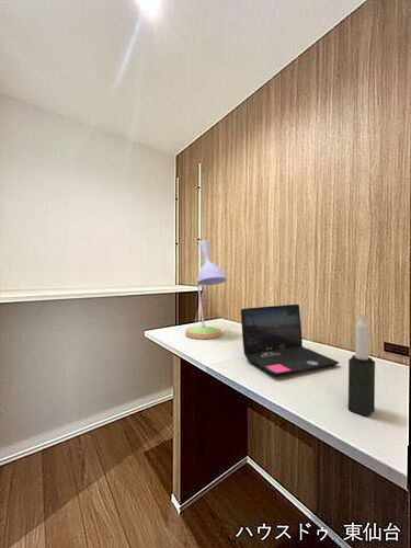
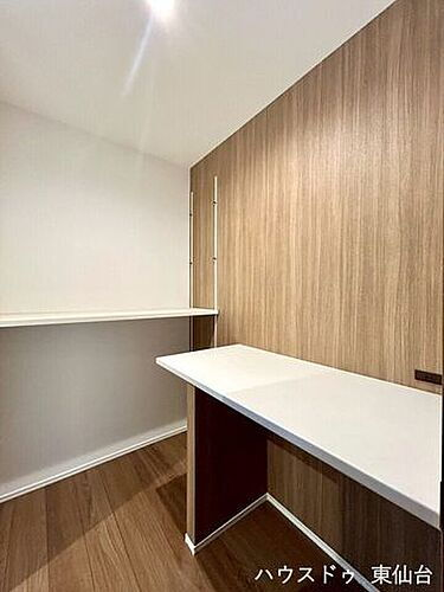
- desk lamp (206, 284)
- candle (362, 361)
- laptop (287, 335)
